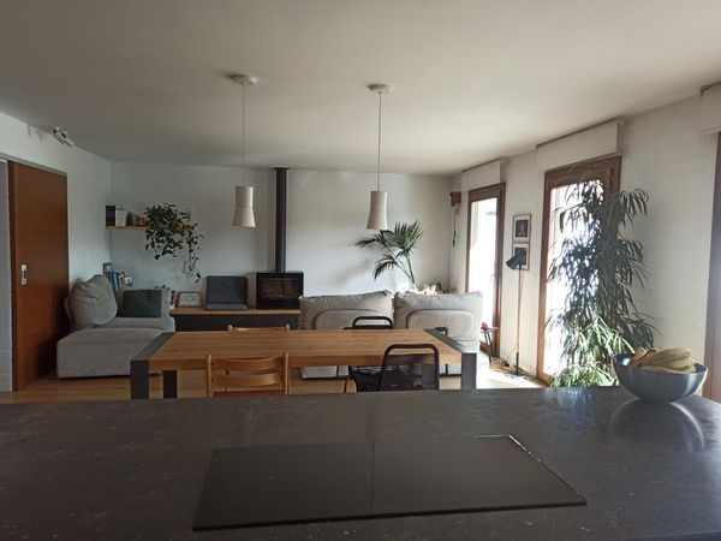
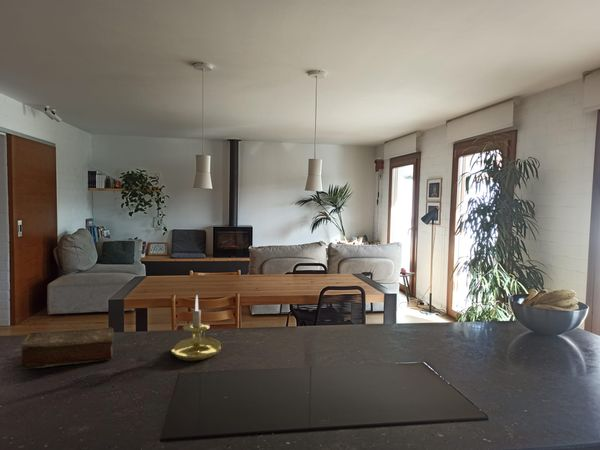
+ book (70, 345)
+ candle holder (197, 322)
